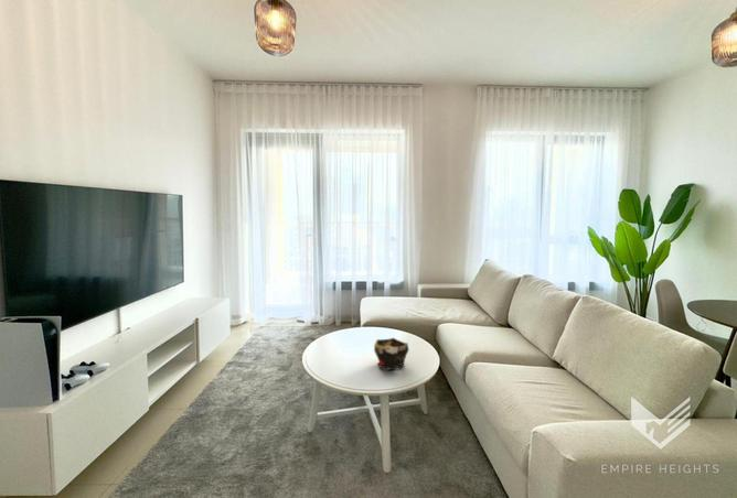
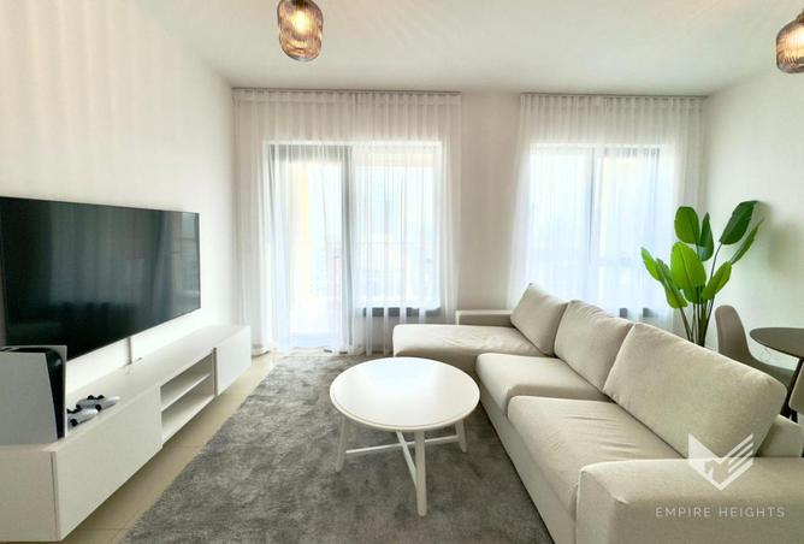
- decorative bowl (391, 353)
